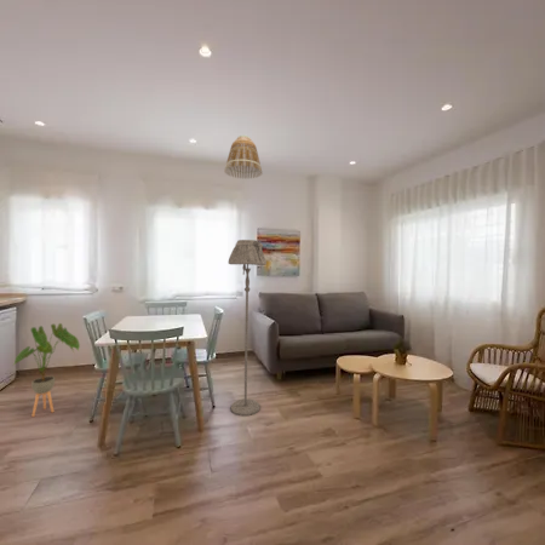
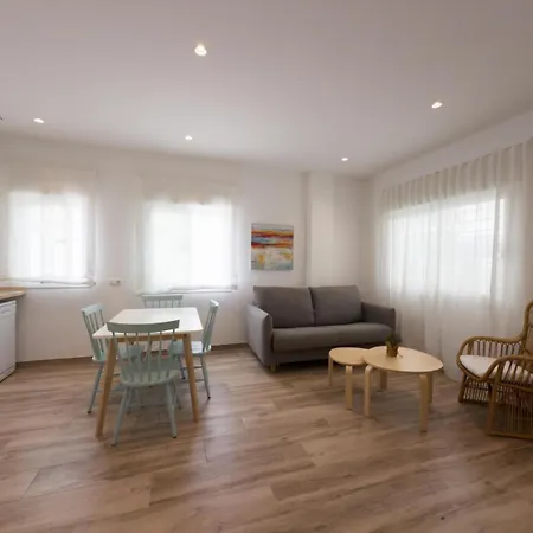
- house plant (47, 367)
- floor lamp (246, 325)
- lamp shade (242, 155)
